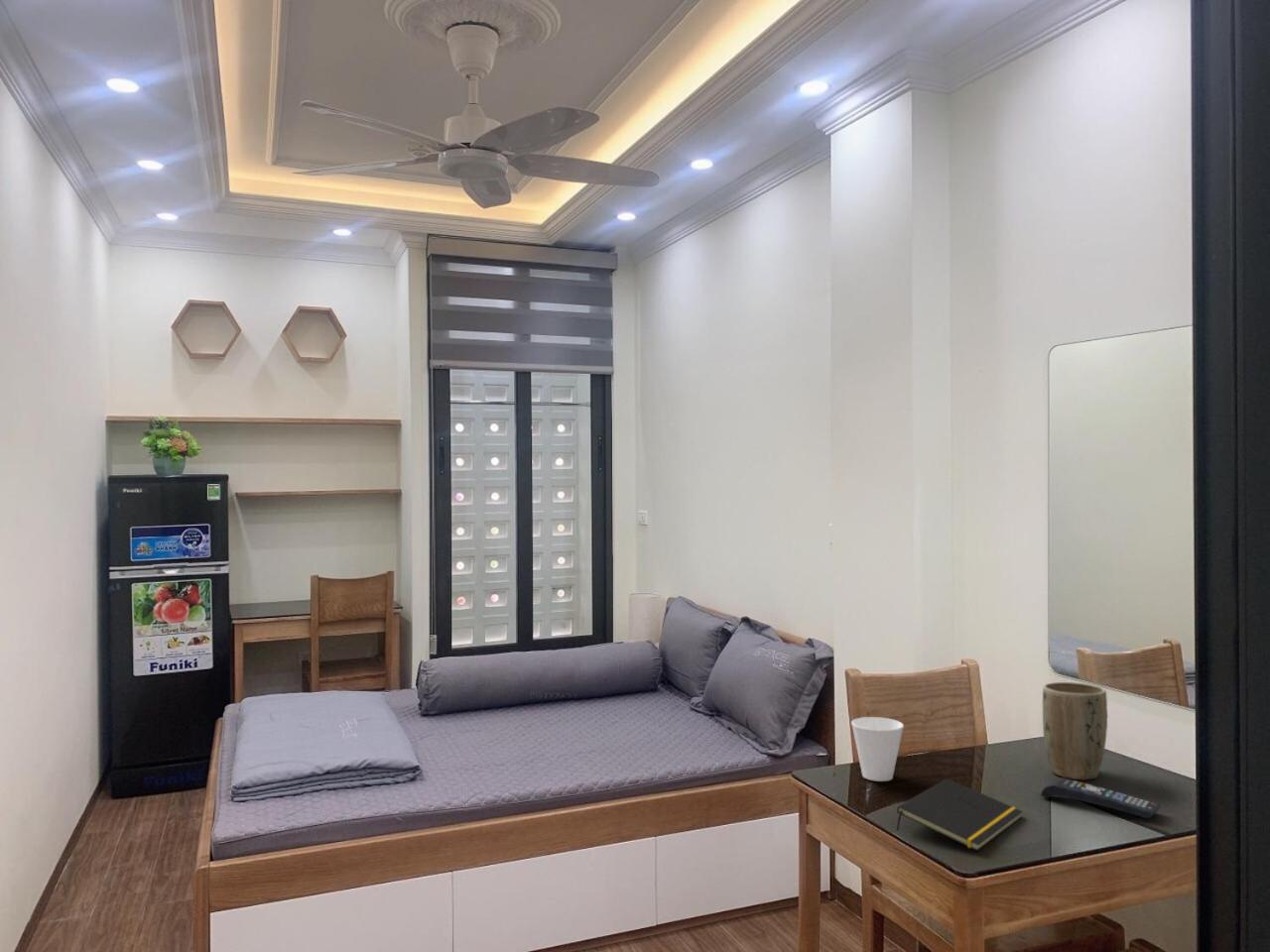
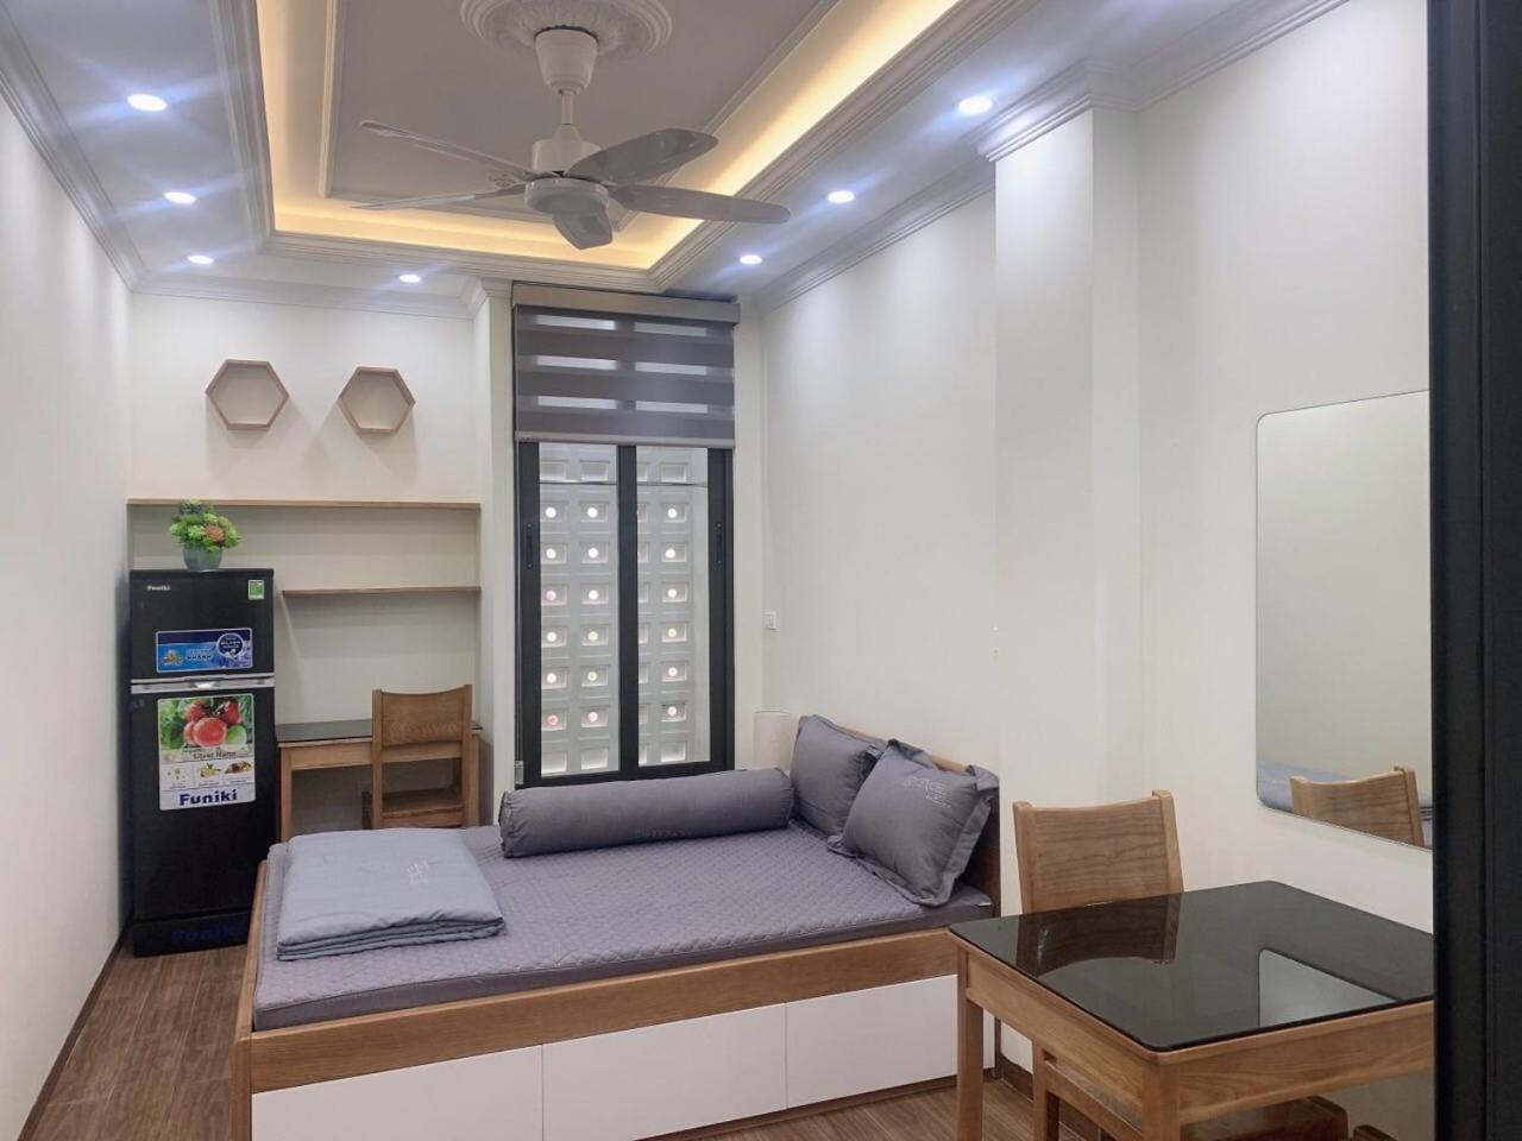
- notepad (960, 811)
- cup (877, 750)
- remote control (1098, 796)
- plant pot (1075, 730)
